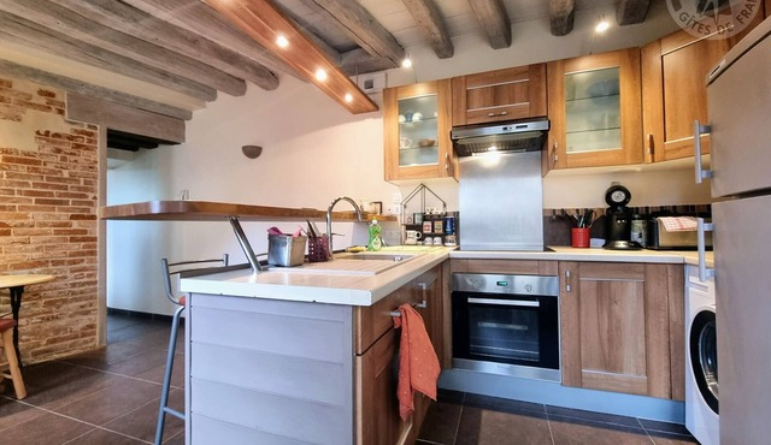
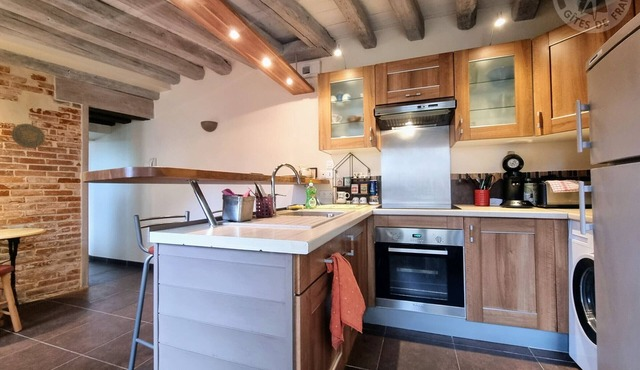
+ decorative plate (29, 135)
